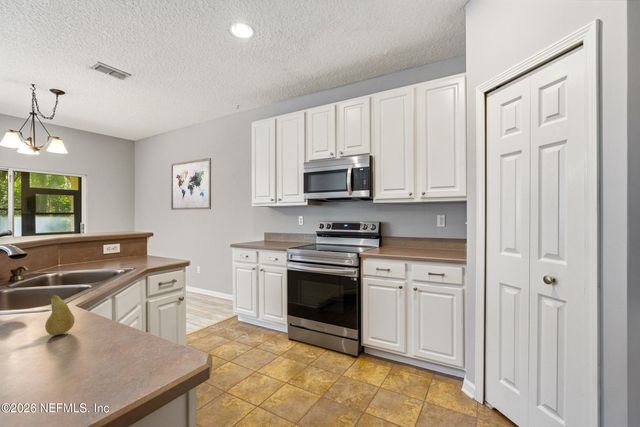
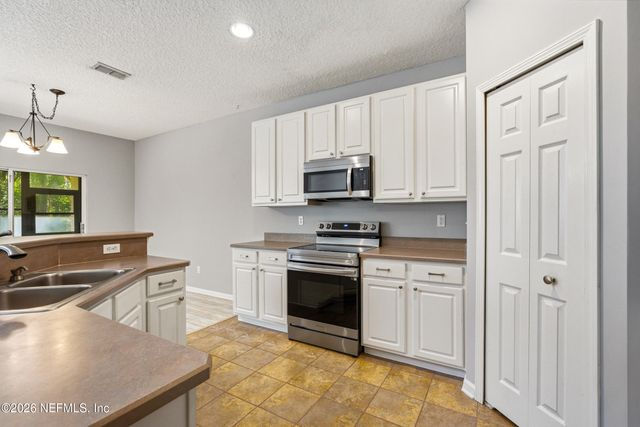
- fruit (60, 313)
- wall art (190, 185)
